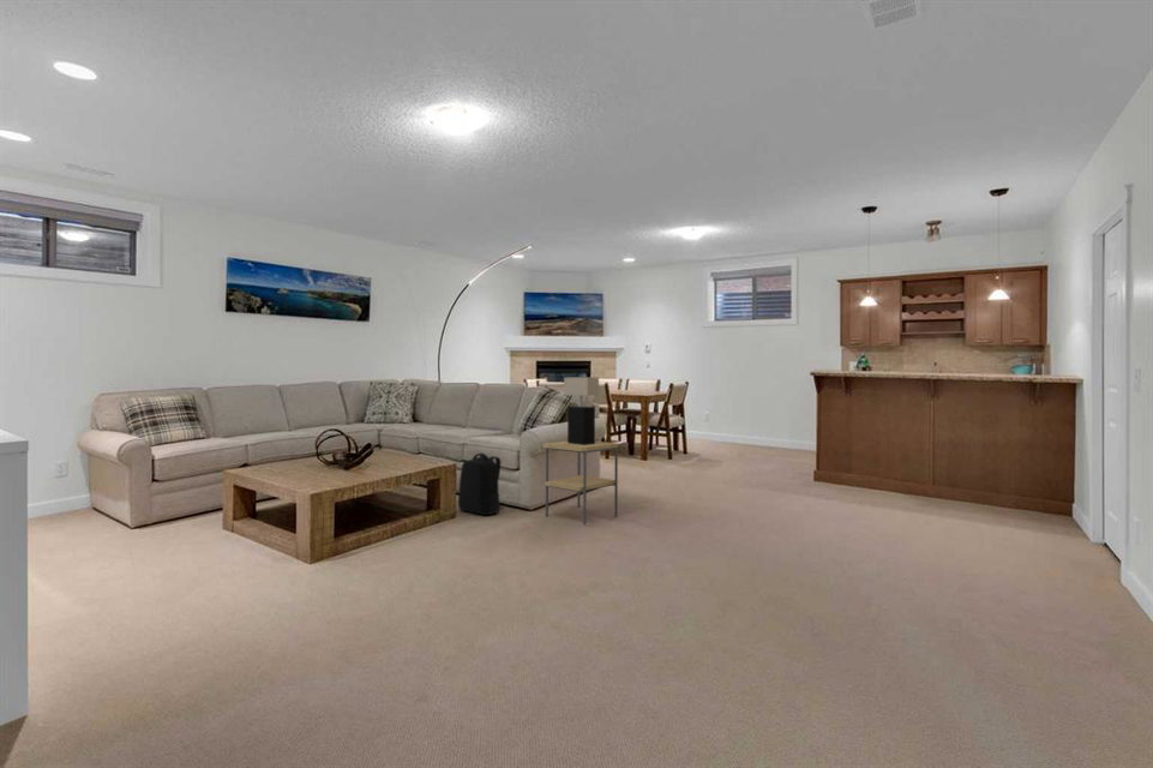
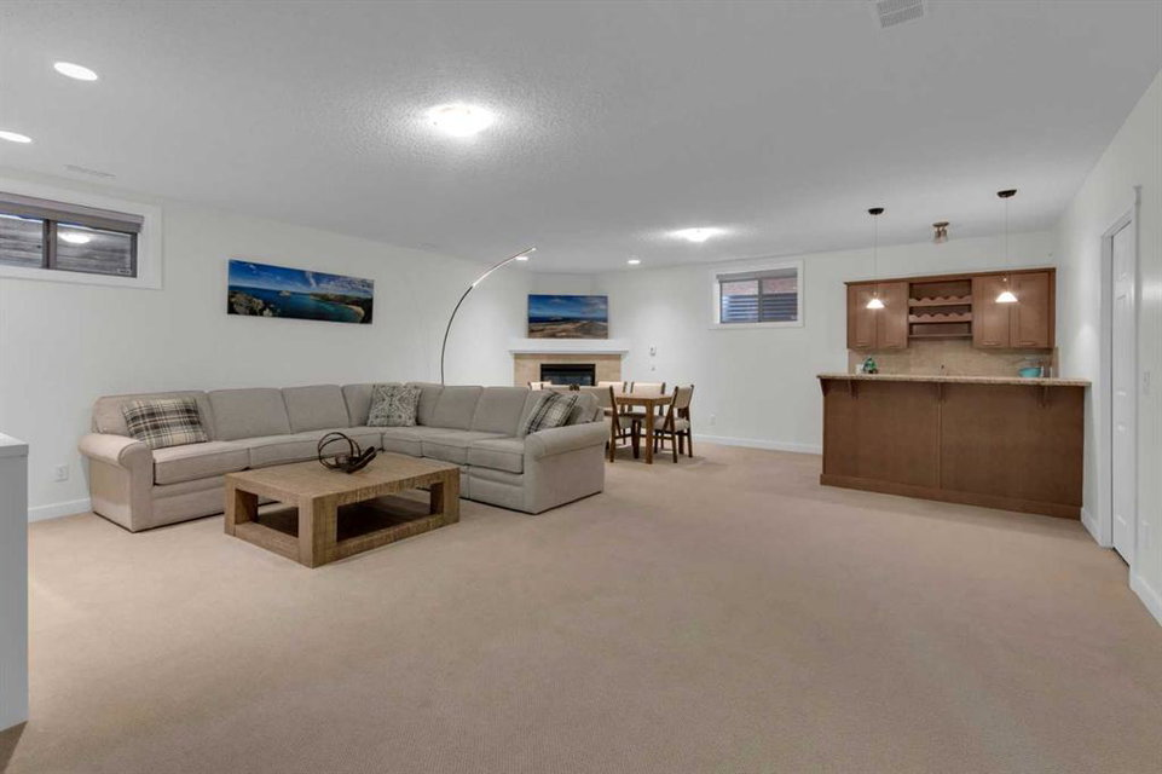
- backpack (482, 481)
- side table (579, 479)
- table lamp (581, 409)
